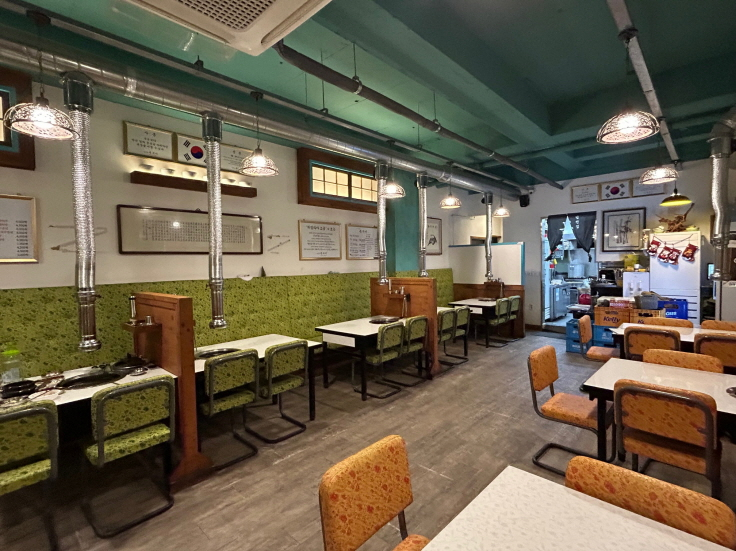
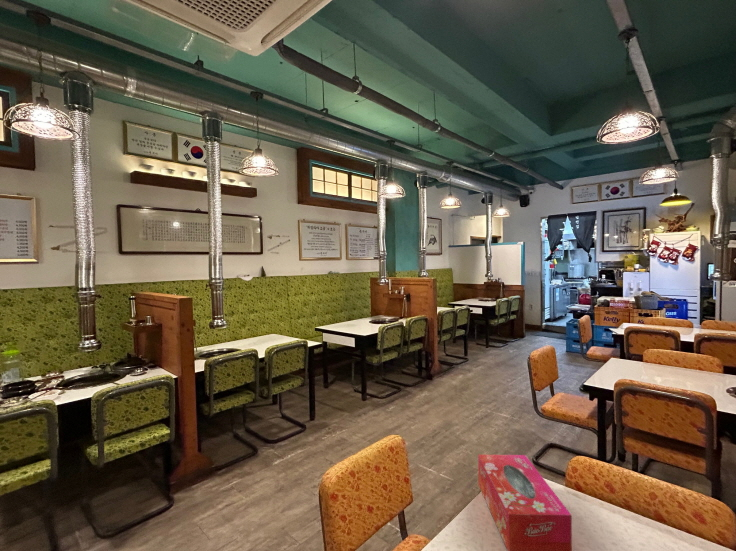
+ tissue box (518, 497)
